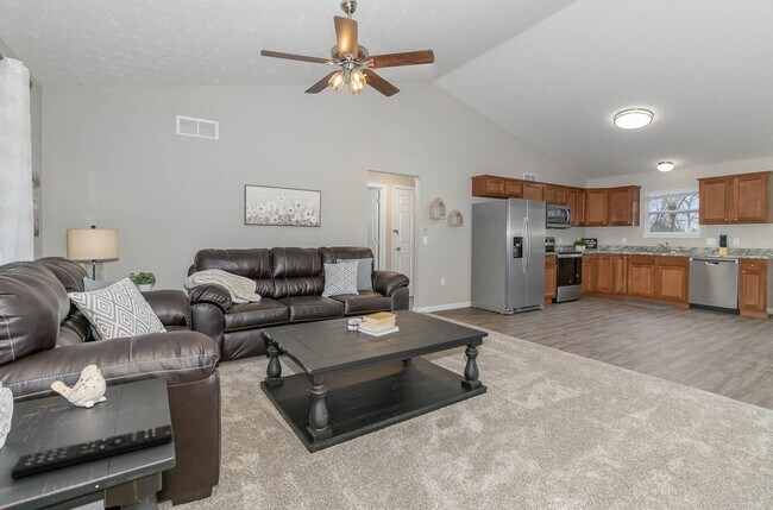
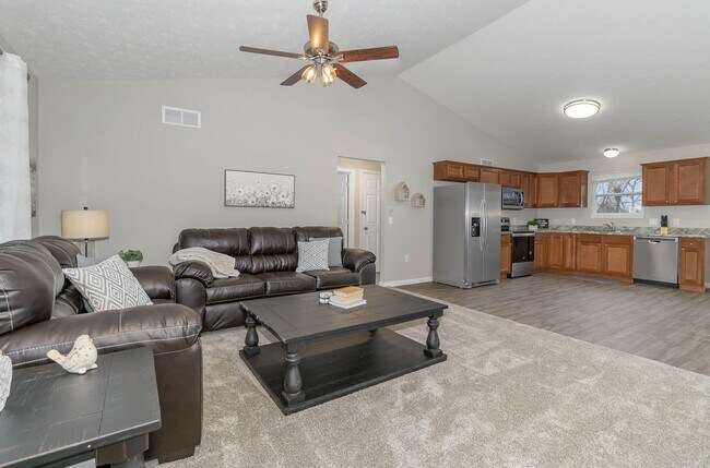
- remote control (101, 447)
